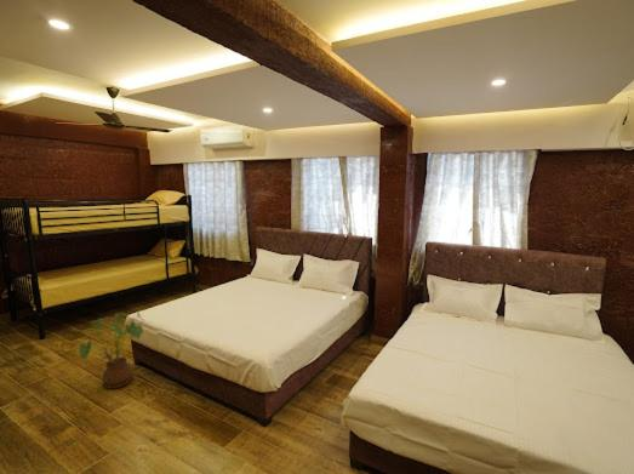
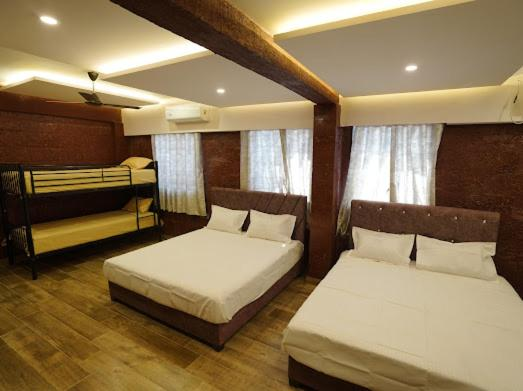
- house plant (113, 352)
